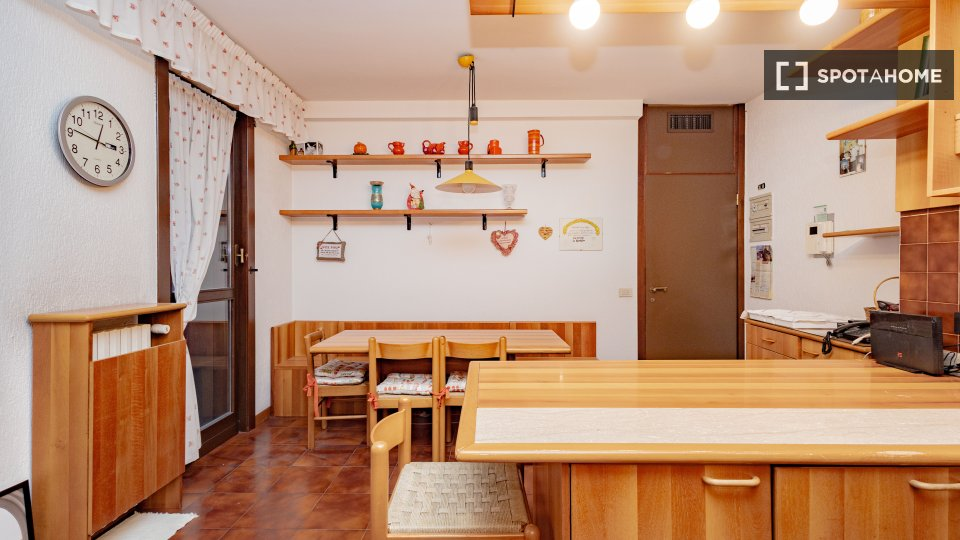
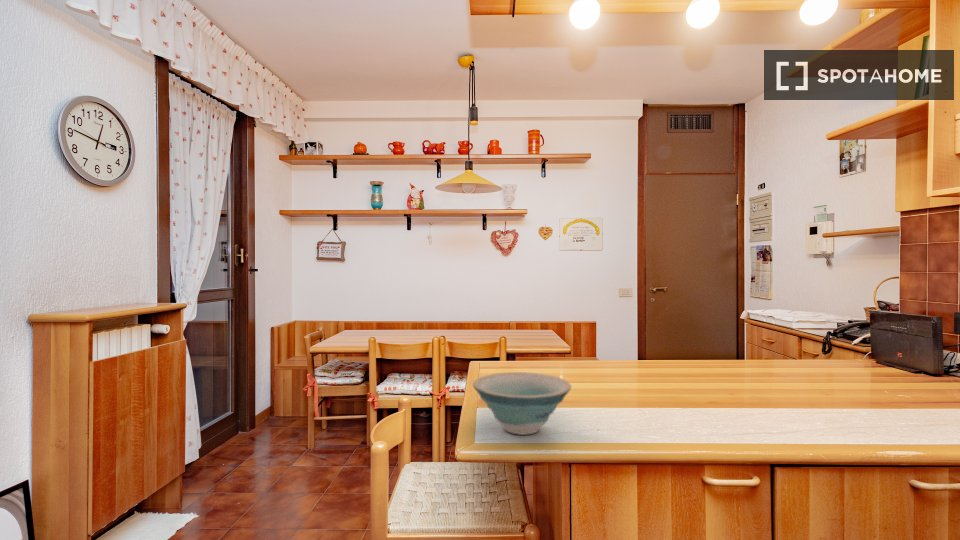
+ bowl (521, 405)
